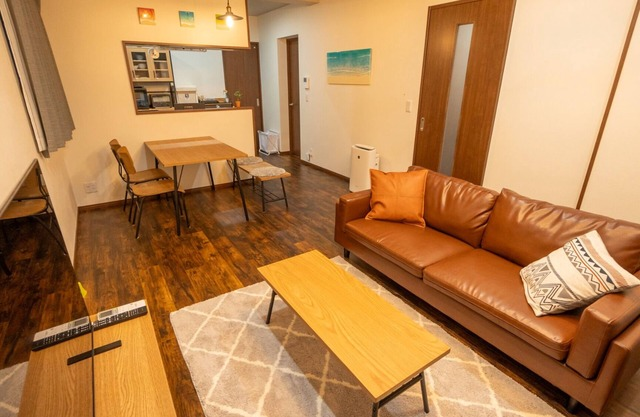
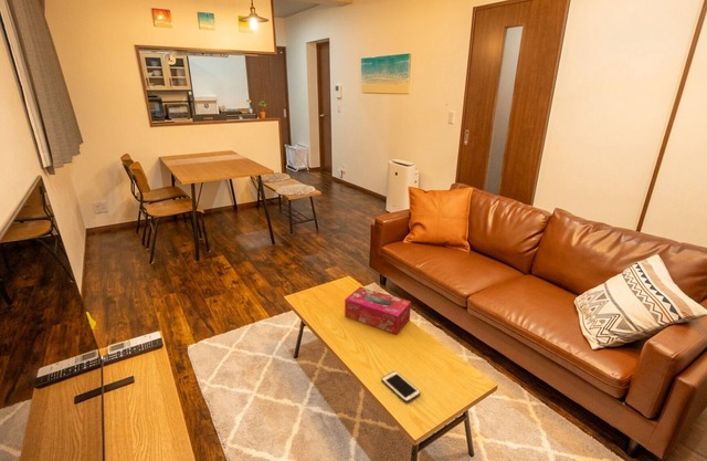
+ tissue box (377, 308)
+ cell phone (400, 386)
